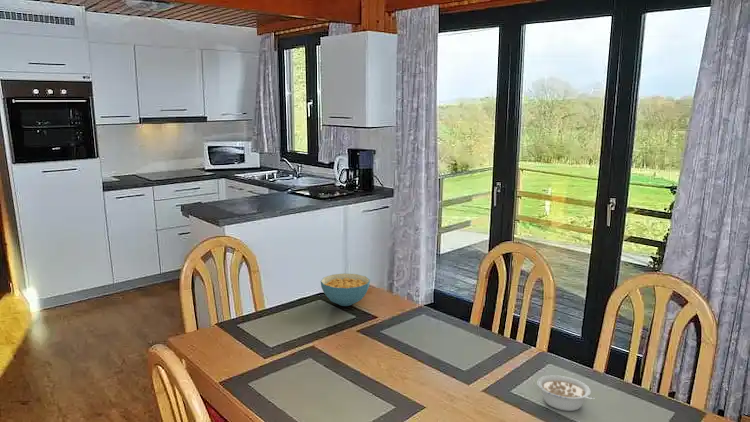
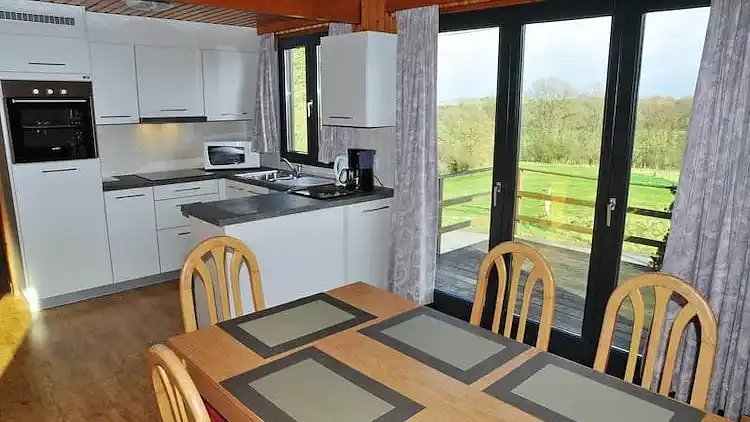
- legume (565, 393)
- cereal bowl (345, 292)
